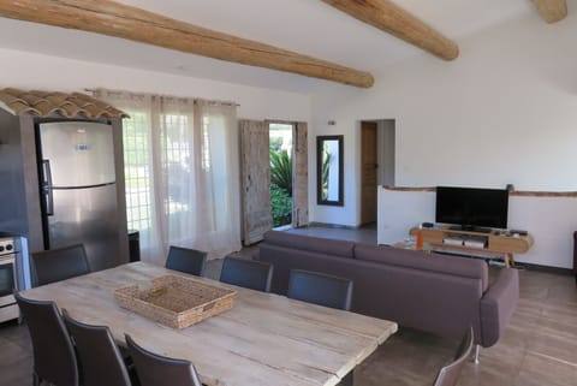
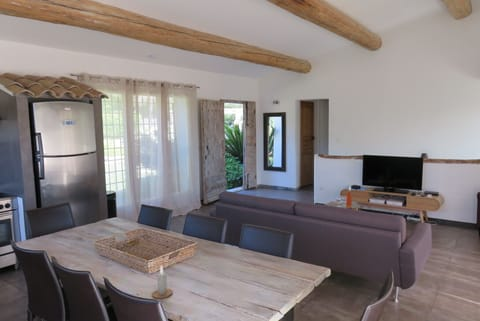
+ candle (161, 279)
